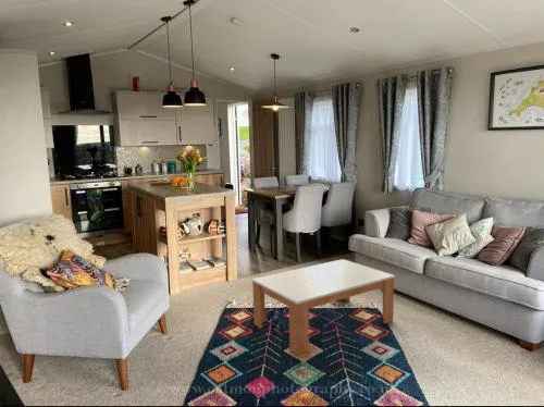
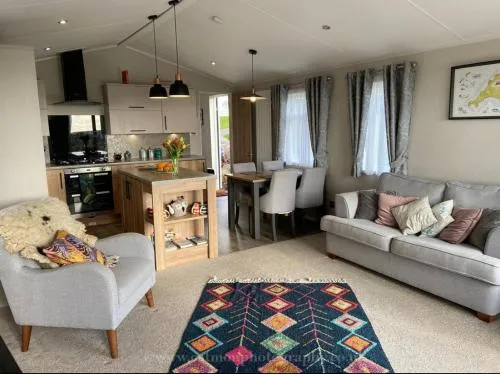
- coffee table (323, 299)
